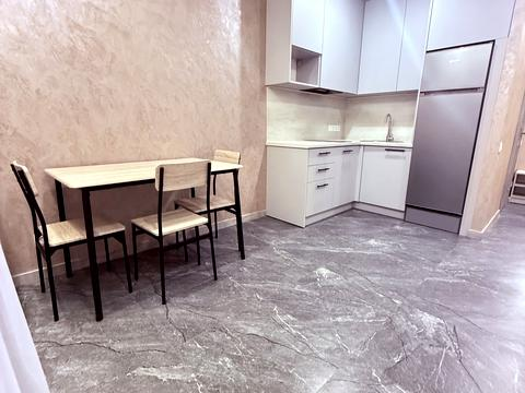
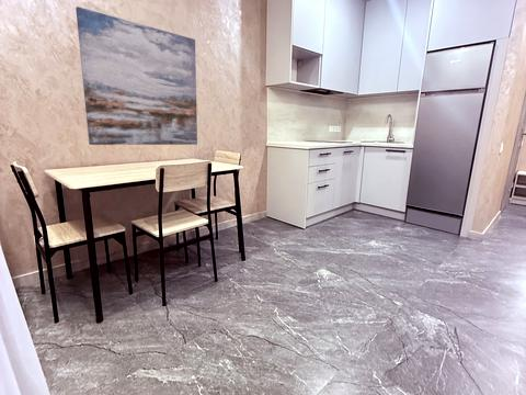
+ wall art (146, 87)
